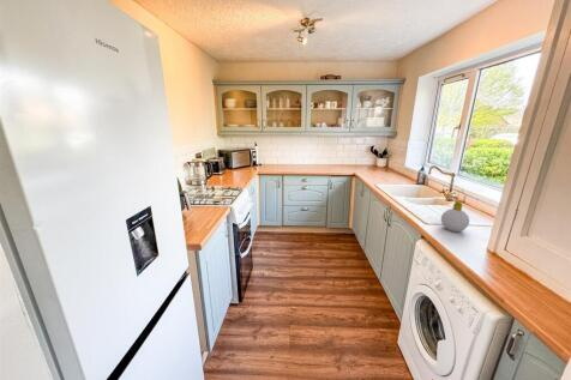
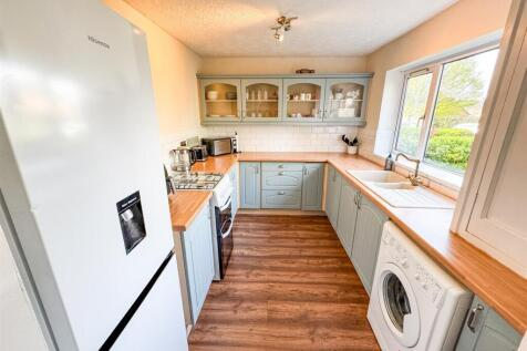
- soap bottle (455, 215)
